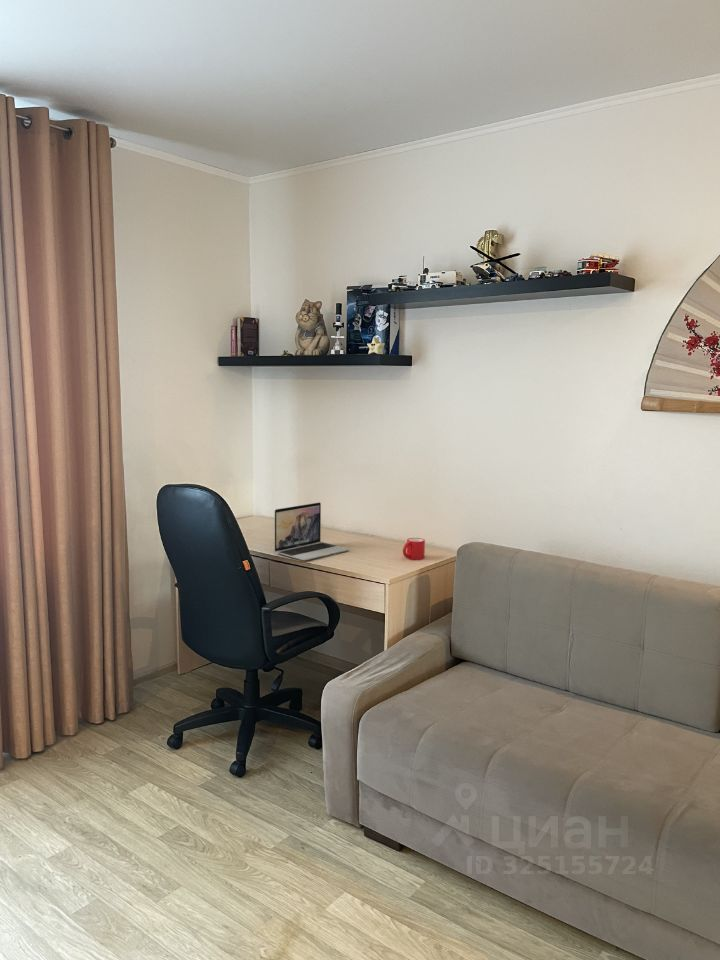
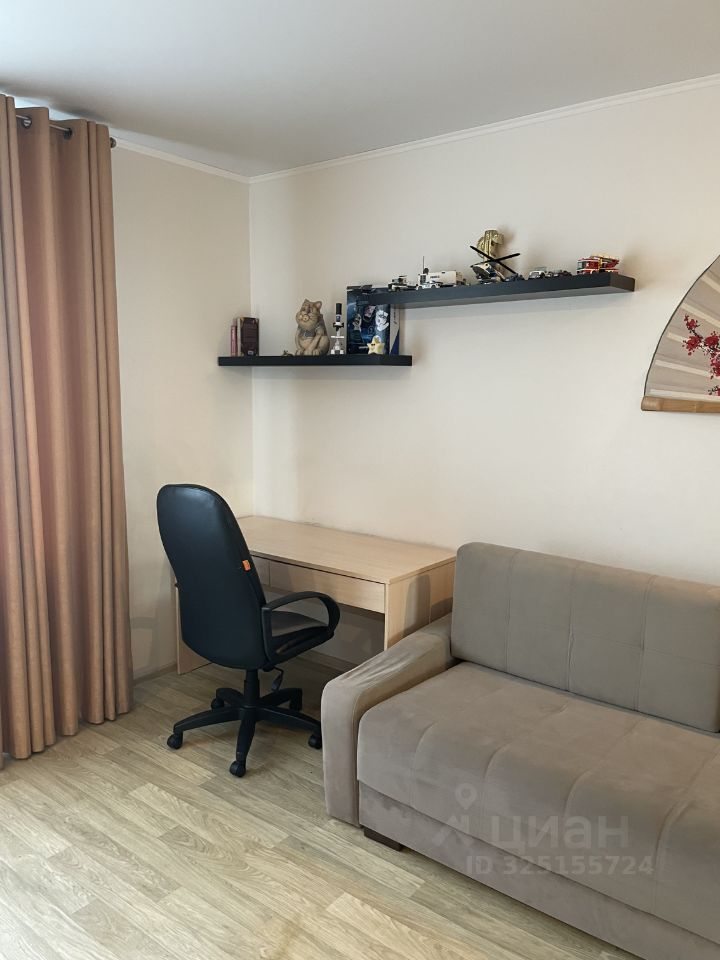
- laptop (312, 530)
- mug (412, 549)
